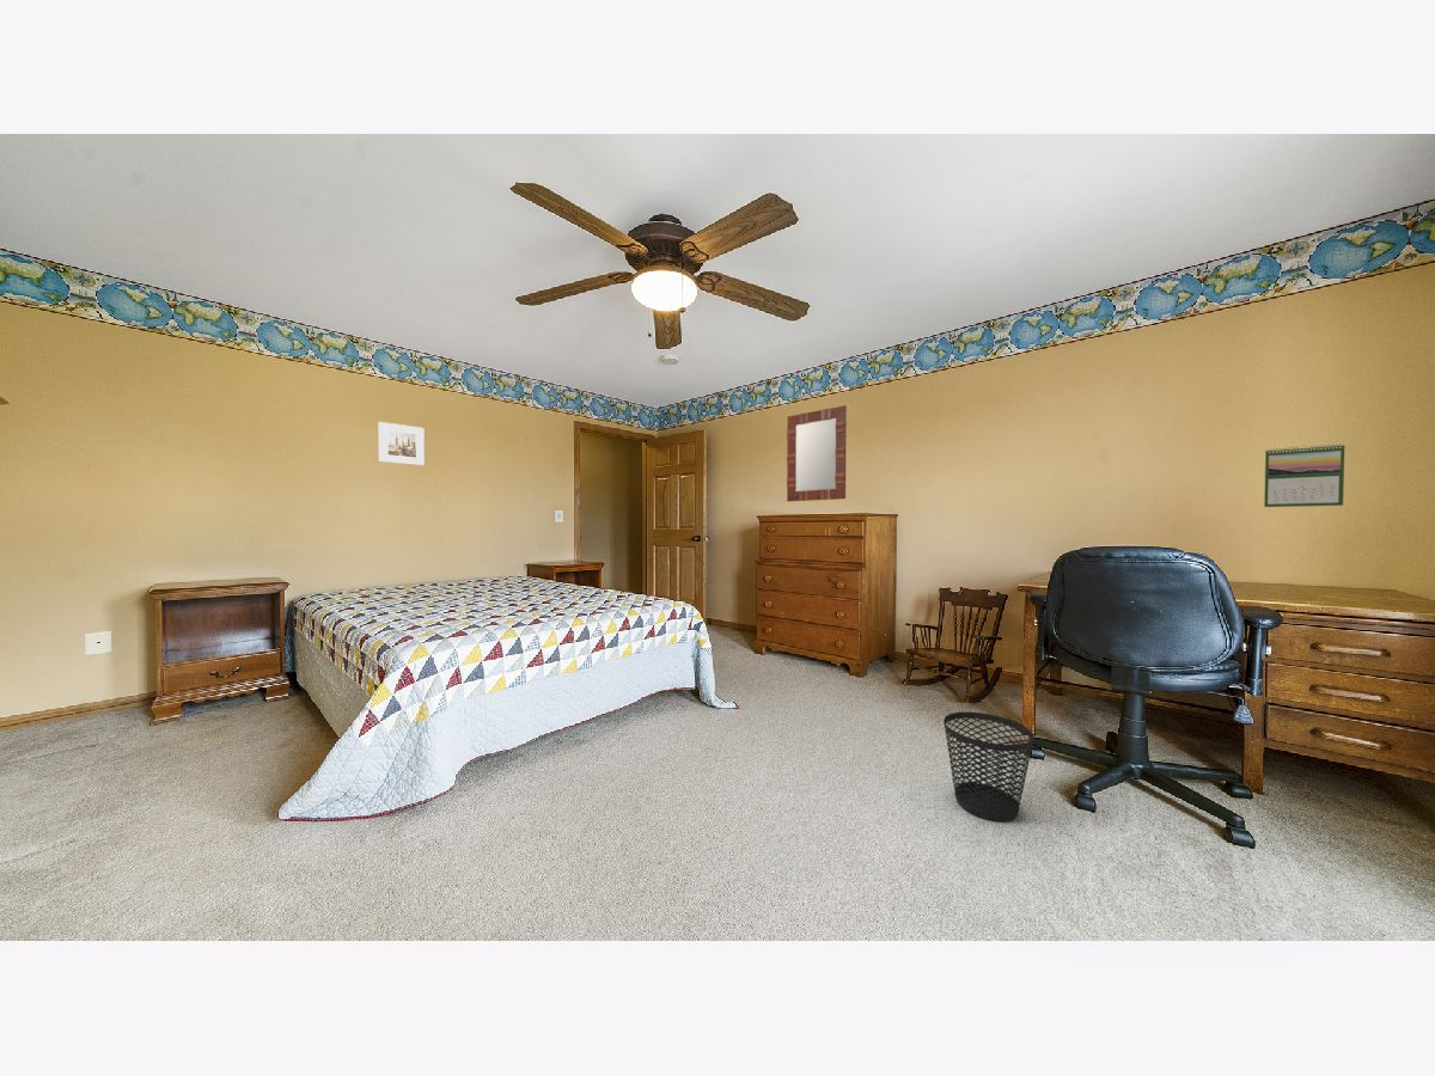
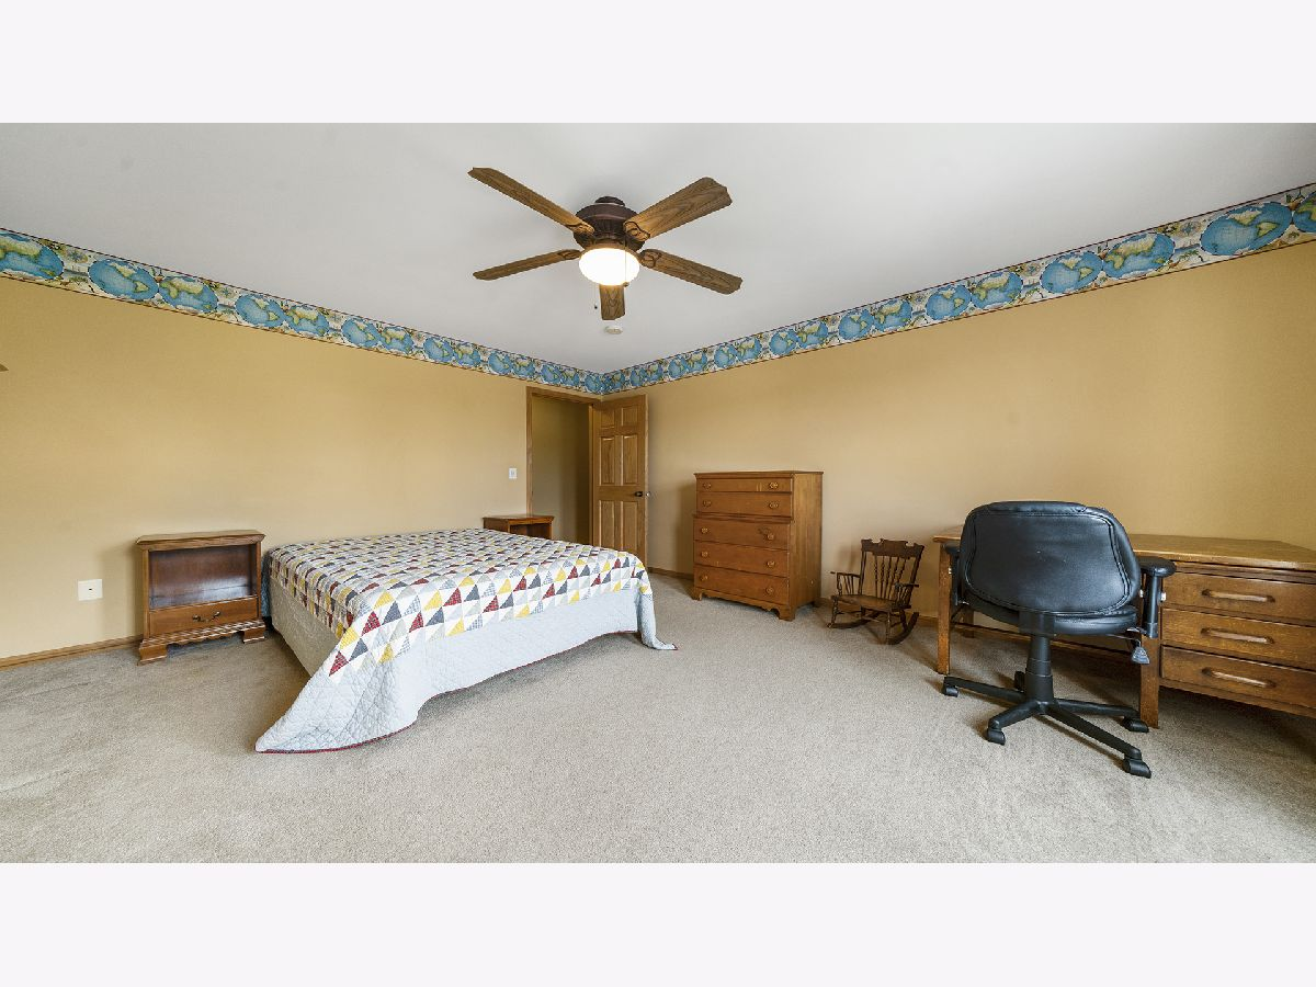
- wastebasket (985, 766)
- home mirror (814, 456)
- calendar (1302, 476)
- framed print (402, 444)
